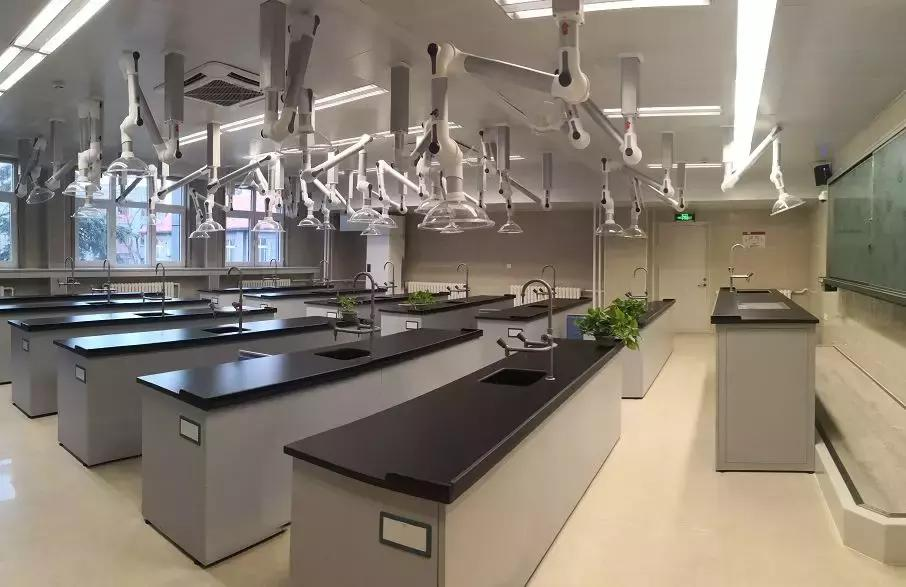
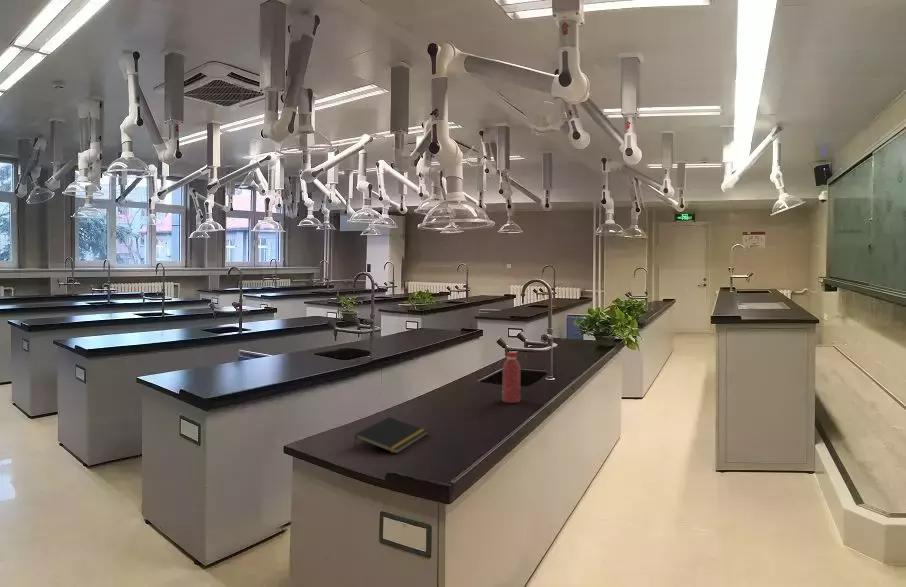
+ beverage bottle (508, 377)
+ notepad (392, 434)
